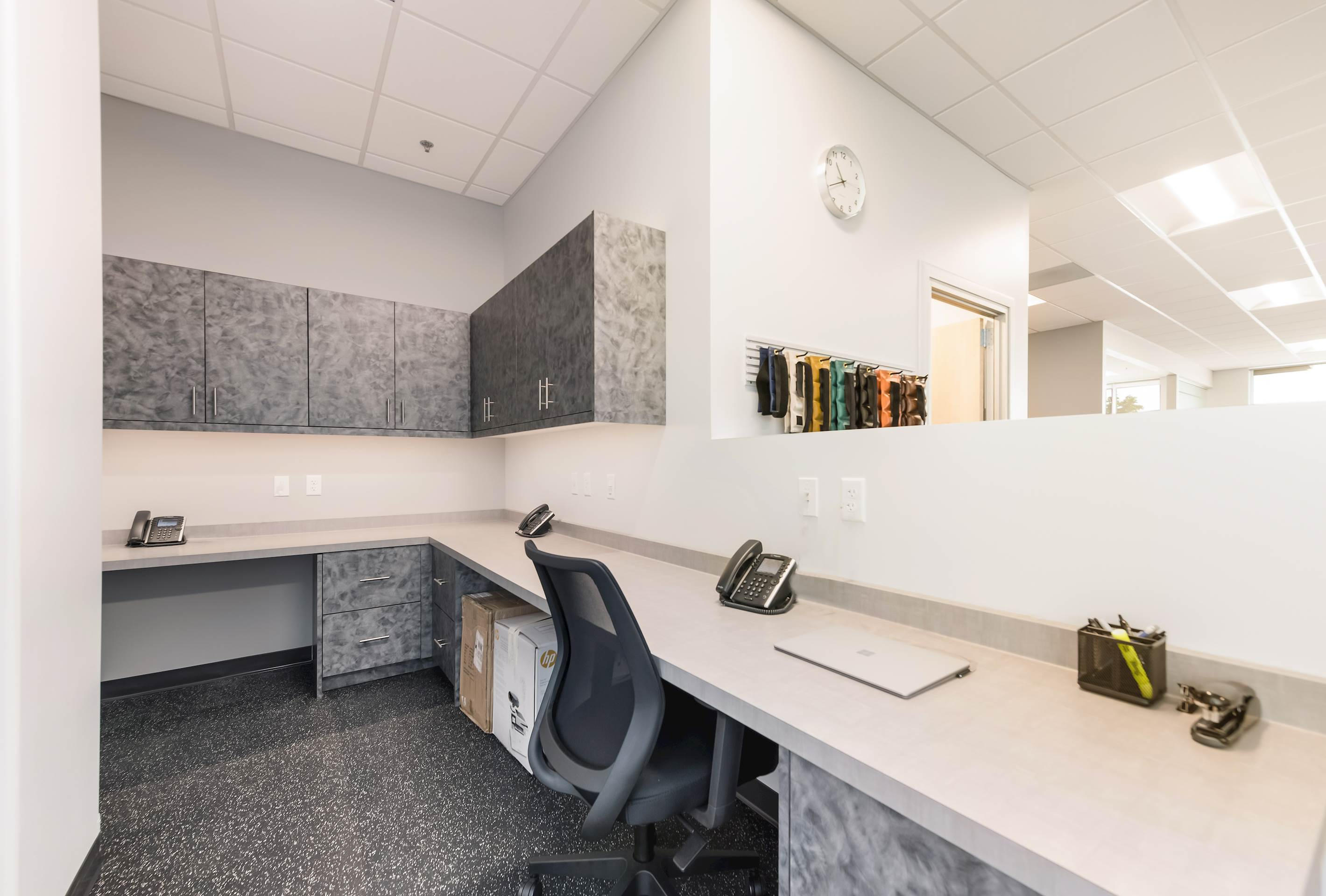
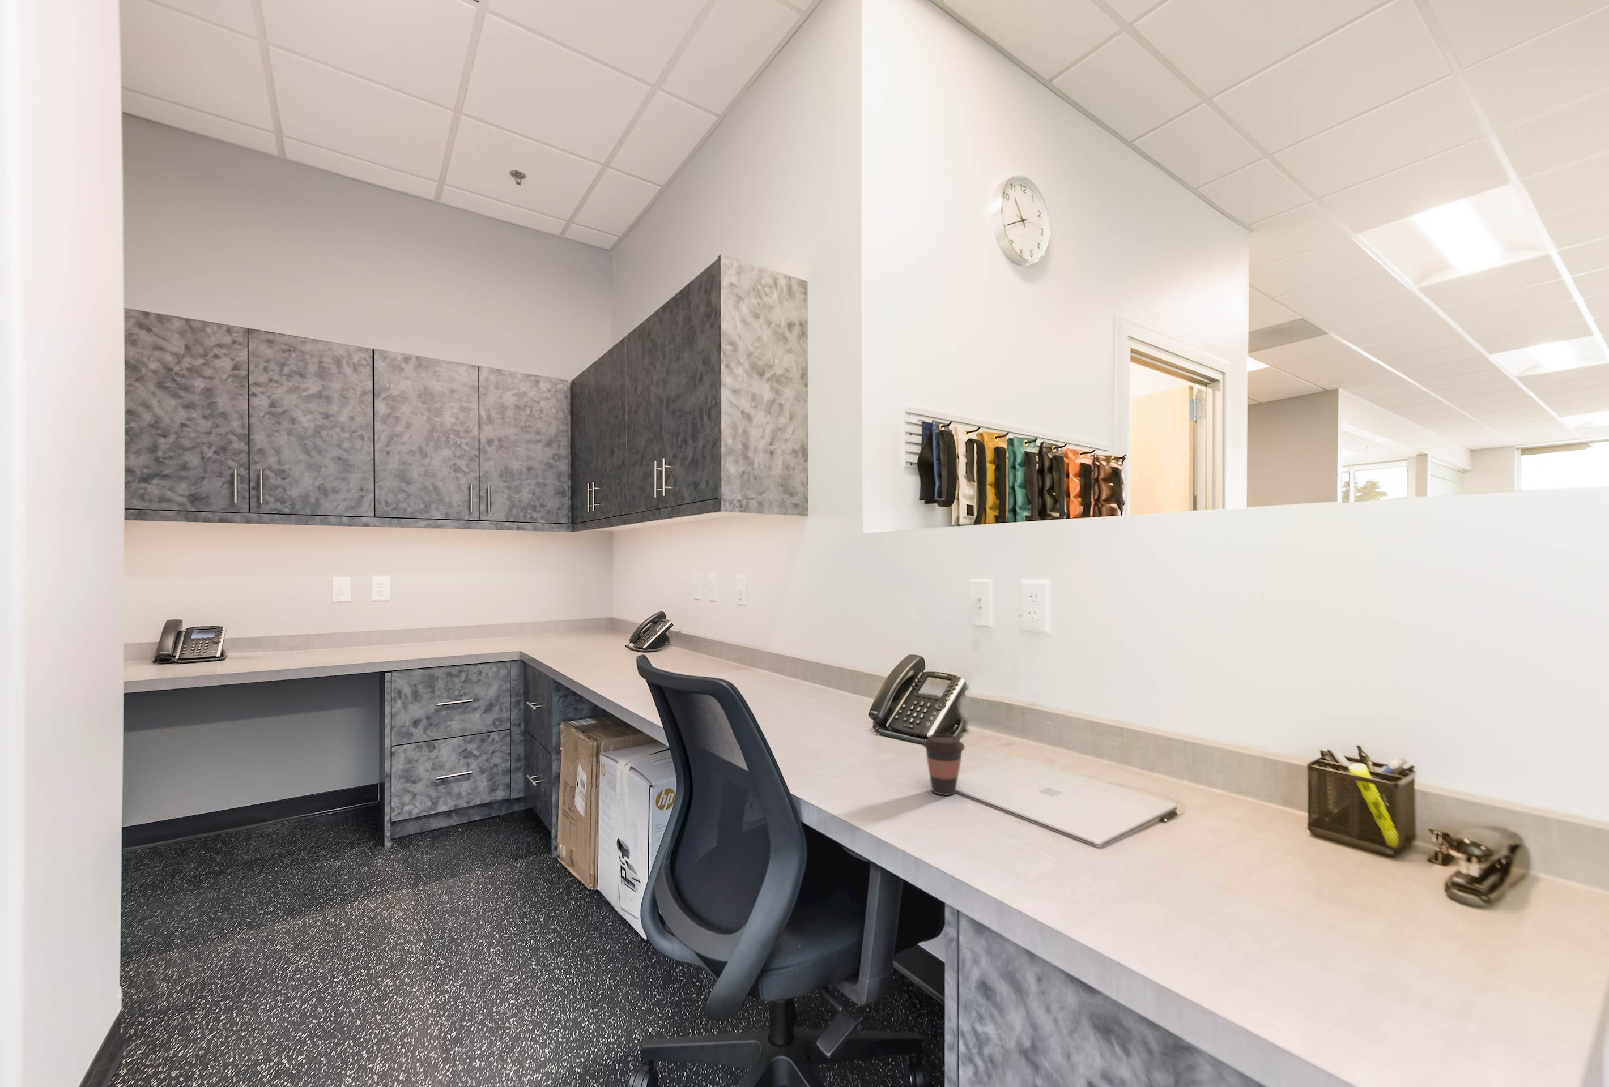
+ coffee cup (943, 764)
